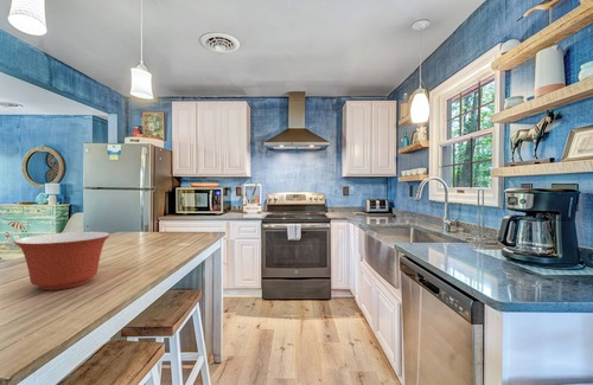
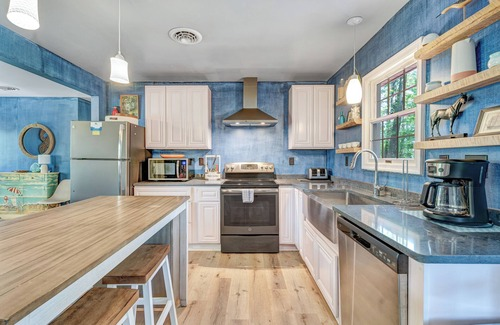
- mixing bowl (65, 259)
